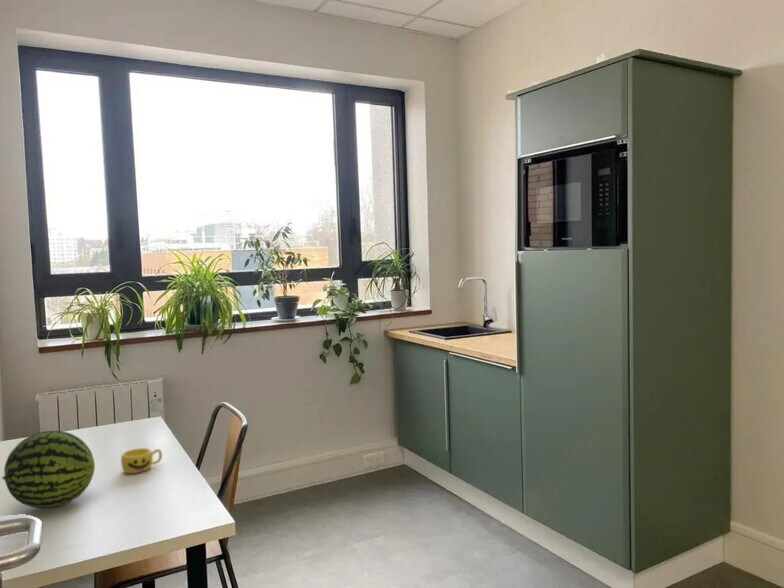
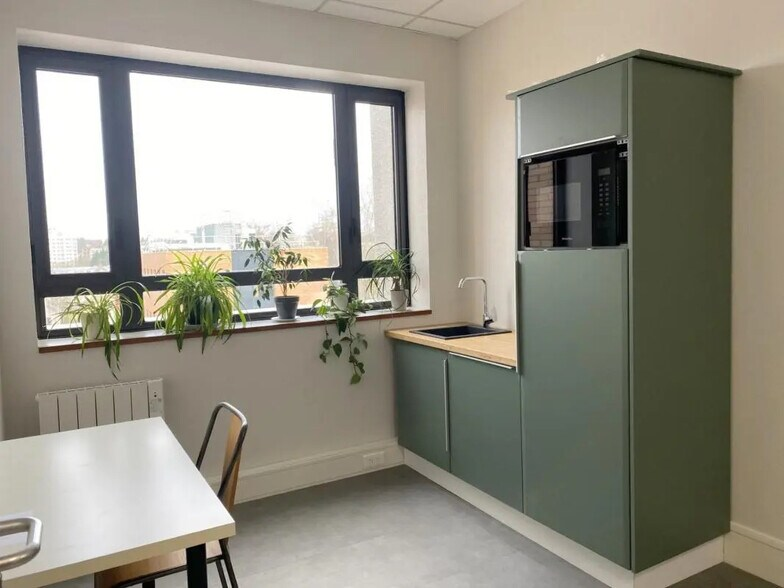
- cup (141, 459)
- fruit (49, 468)
